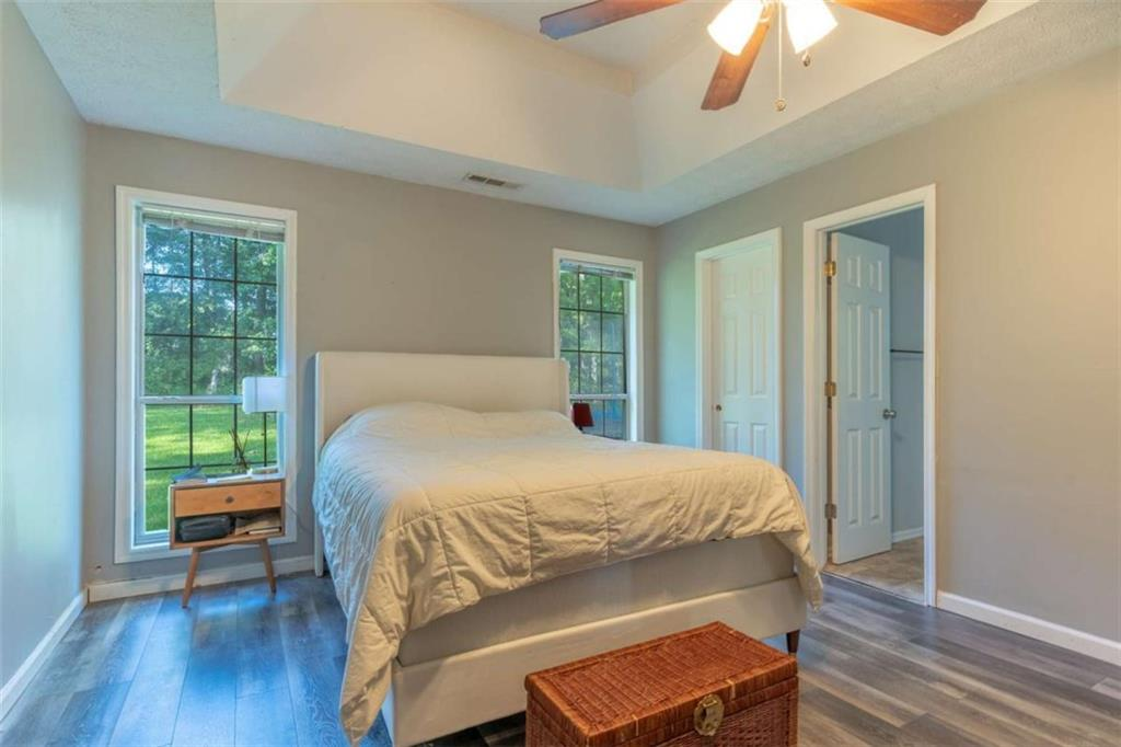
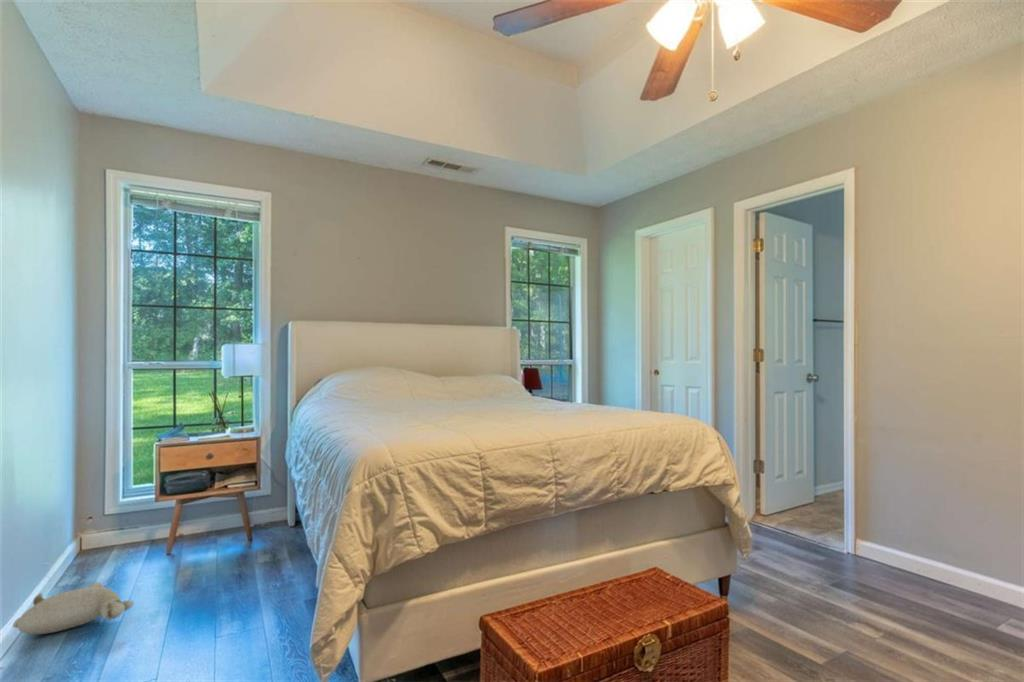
+ plush toy (78, 609)
